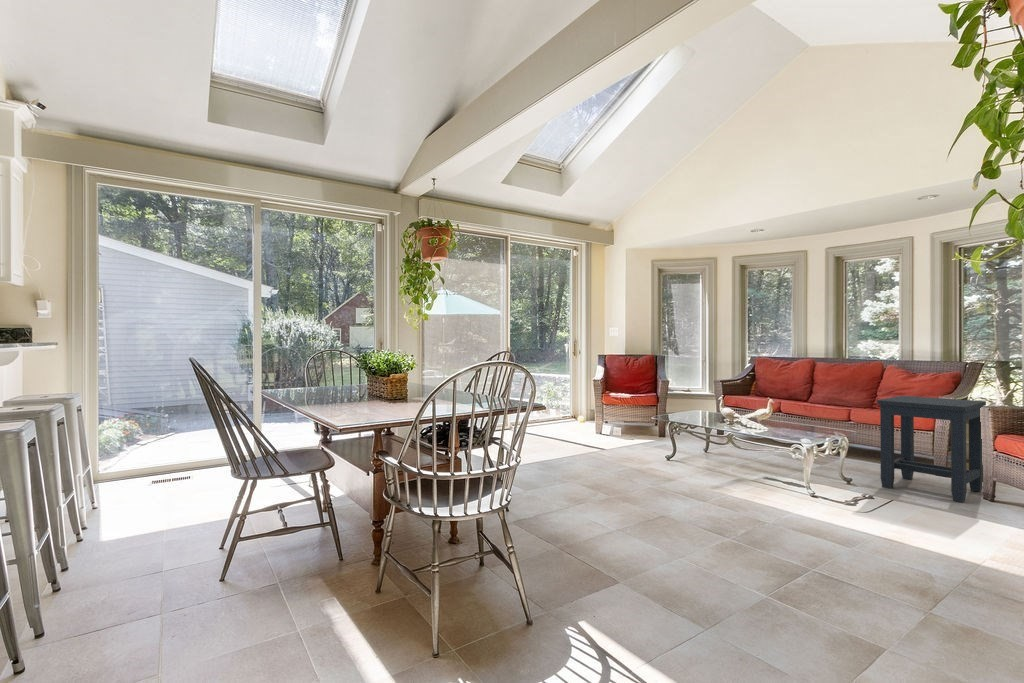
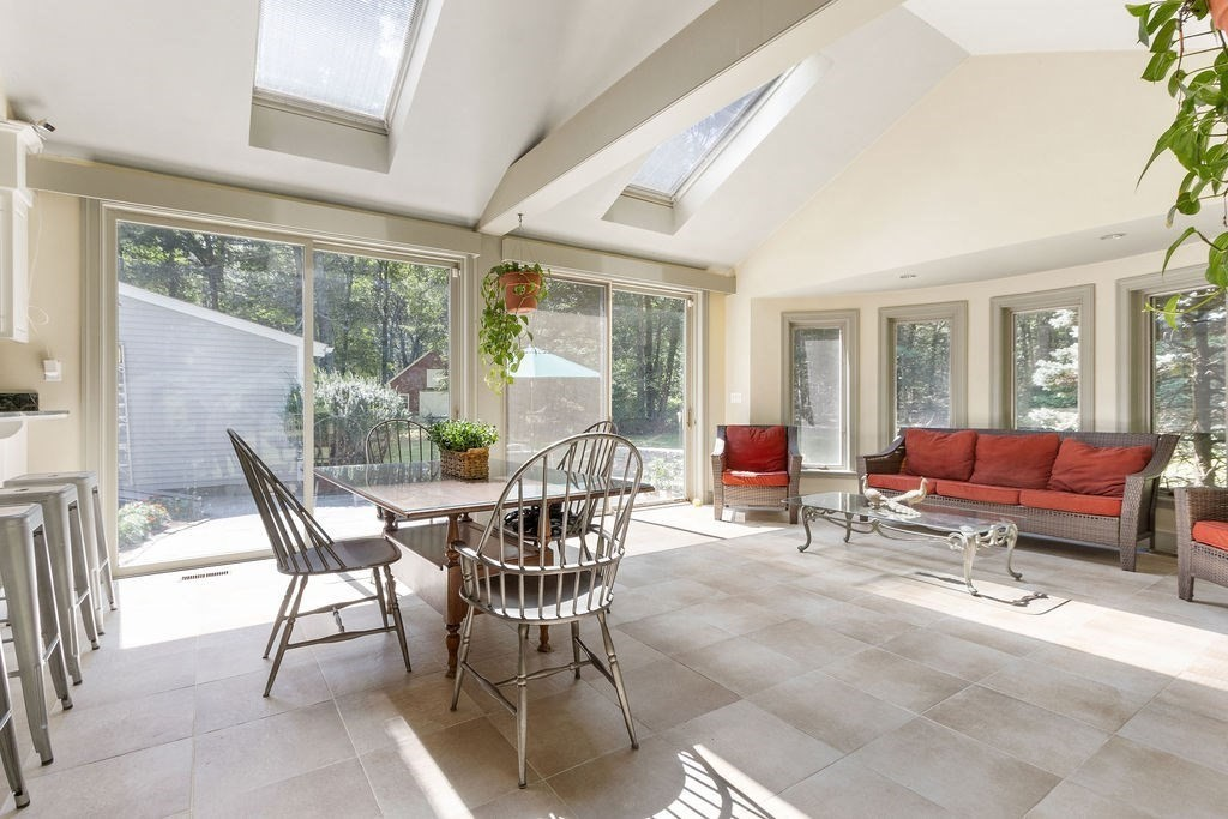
- side table (913, 444)
